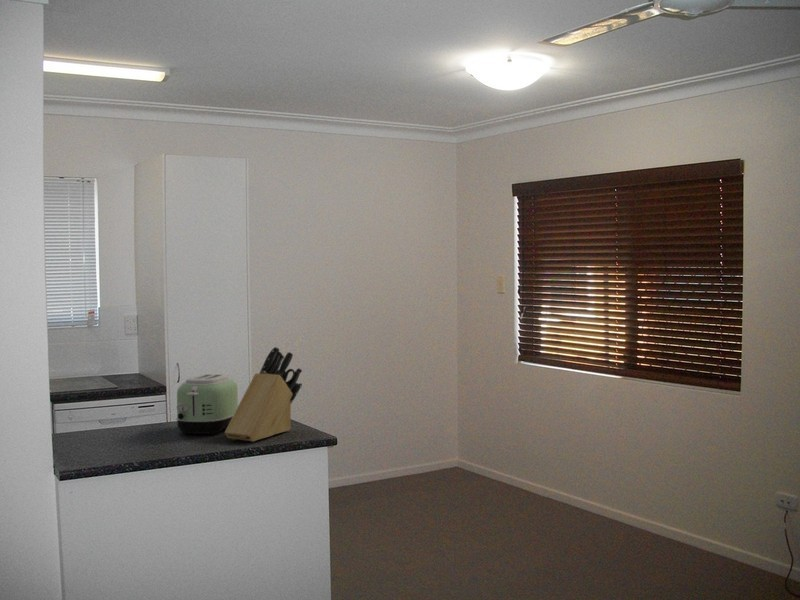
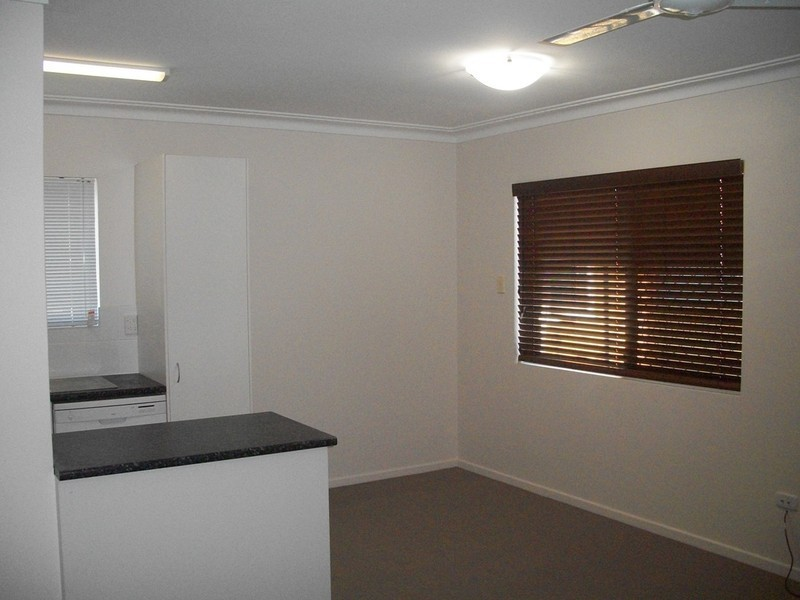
- knife block (265, 391)
- toaster (206, 403)
